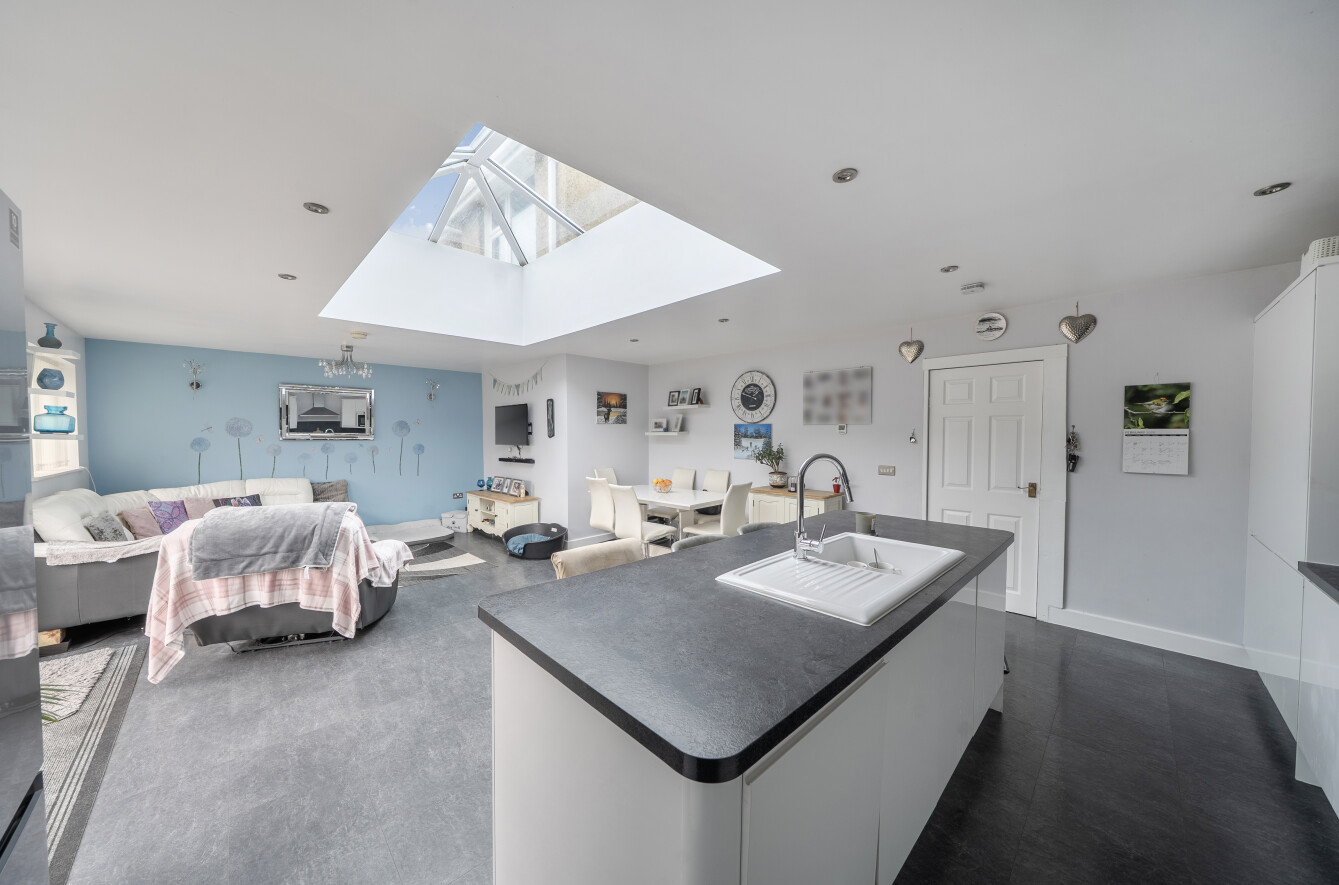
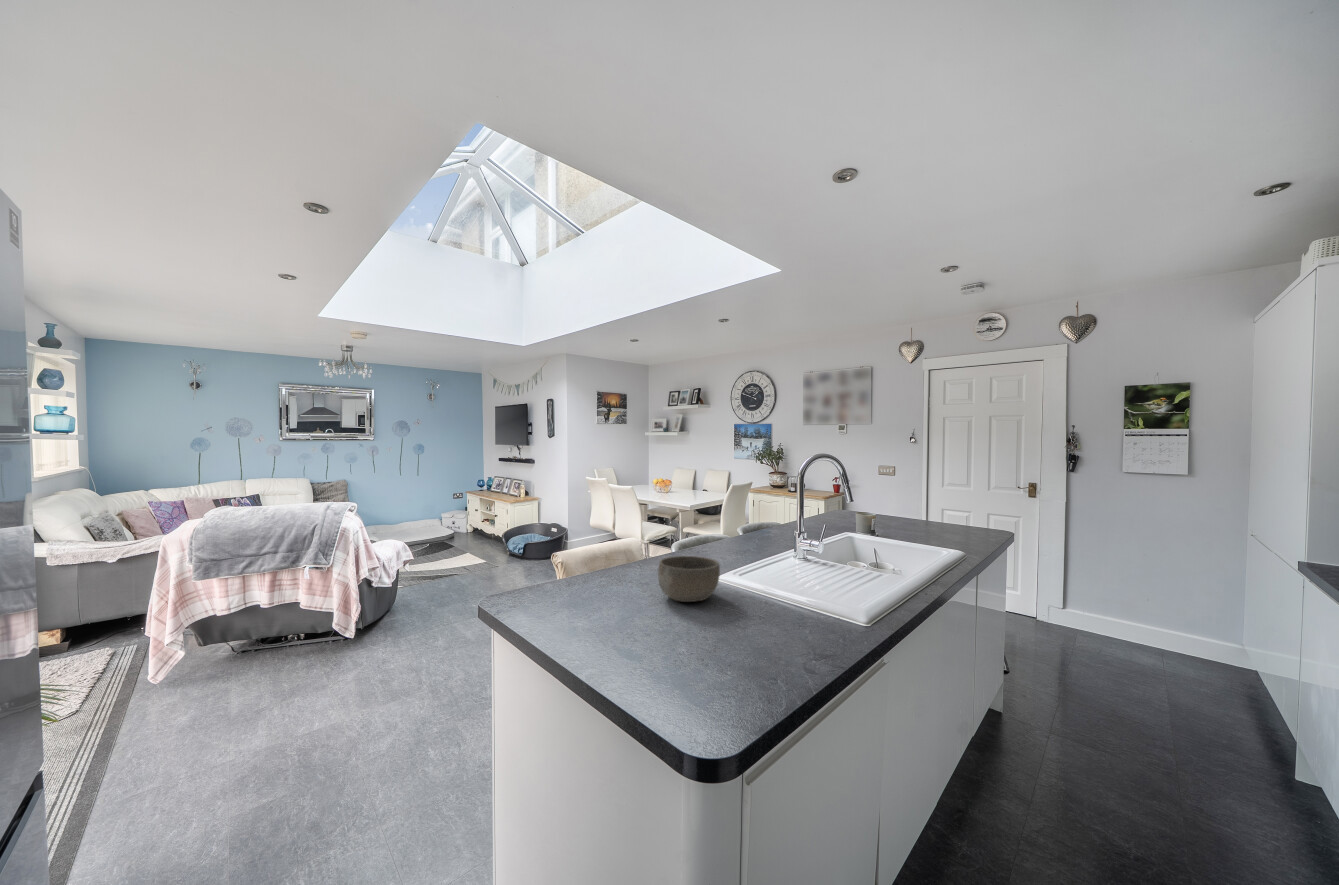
+ bowl (688, 579)
